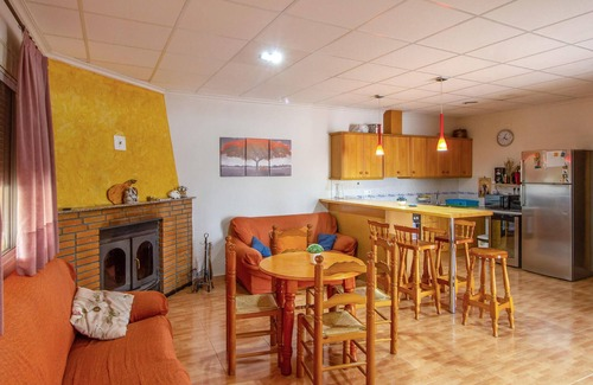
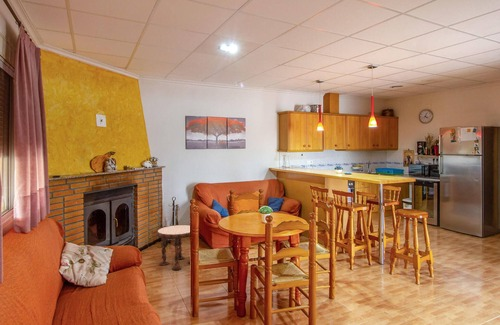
+ side table (178, 246)
